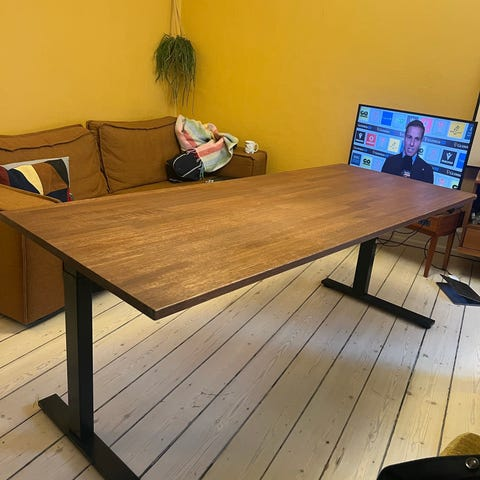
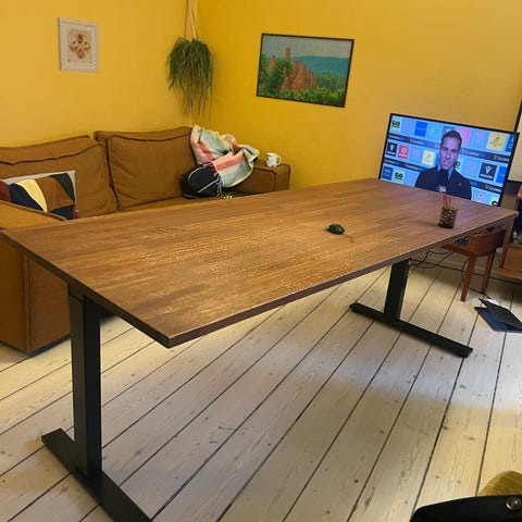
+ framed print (78, 46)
+ pen holder (447, 210)
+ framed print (301, 70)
+ mouse (341, 232)
